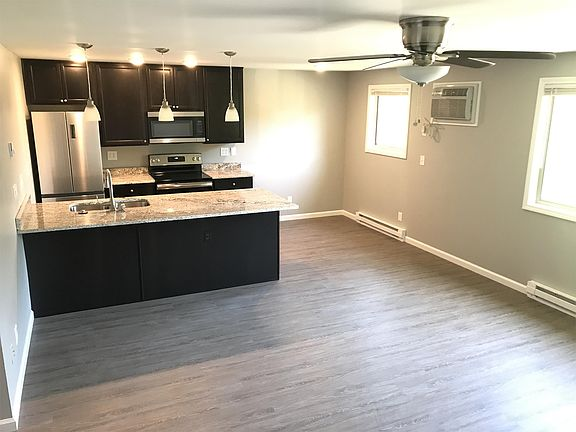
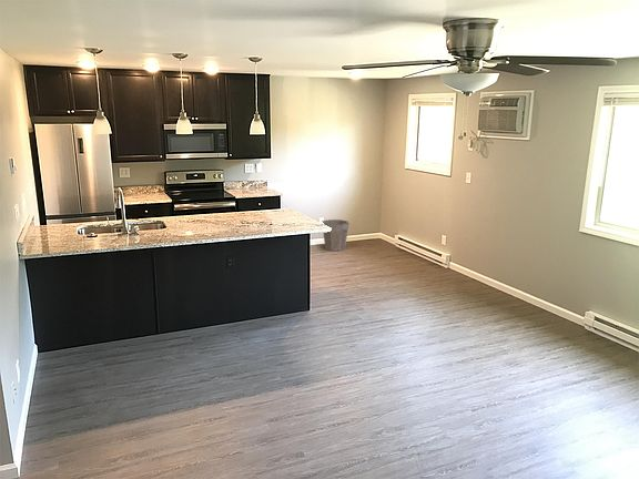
+ waste bin (335, 235)
